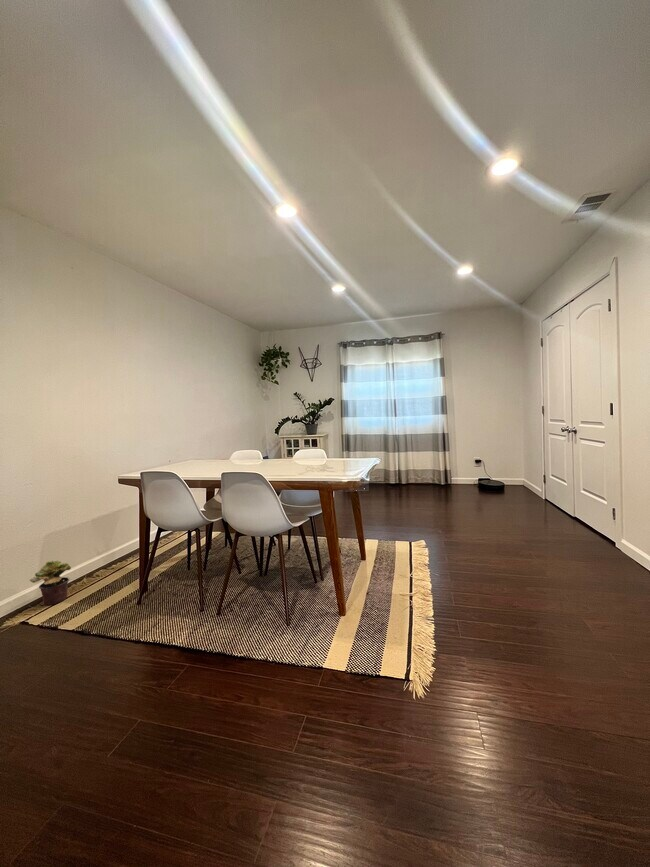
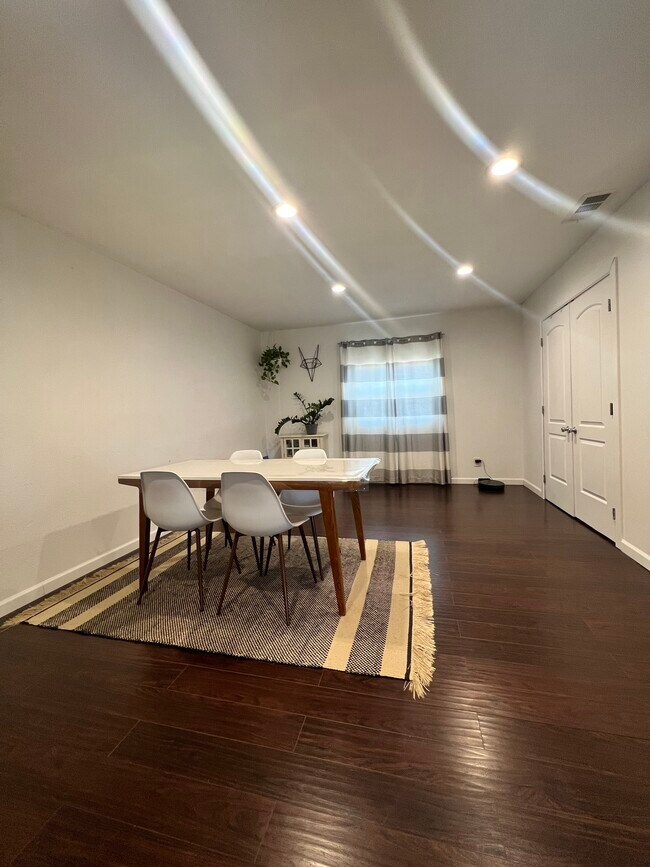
- potted plant (51, 580)
